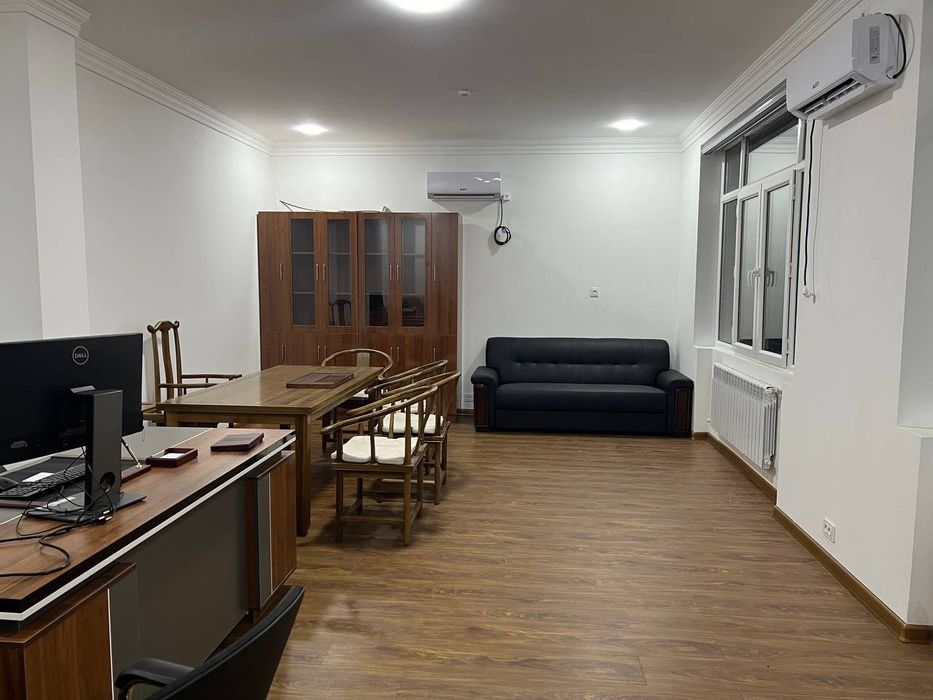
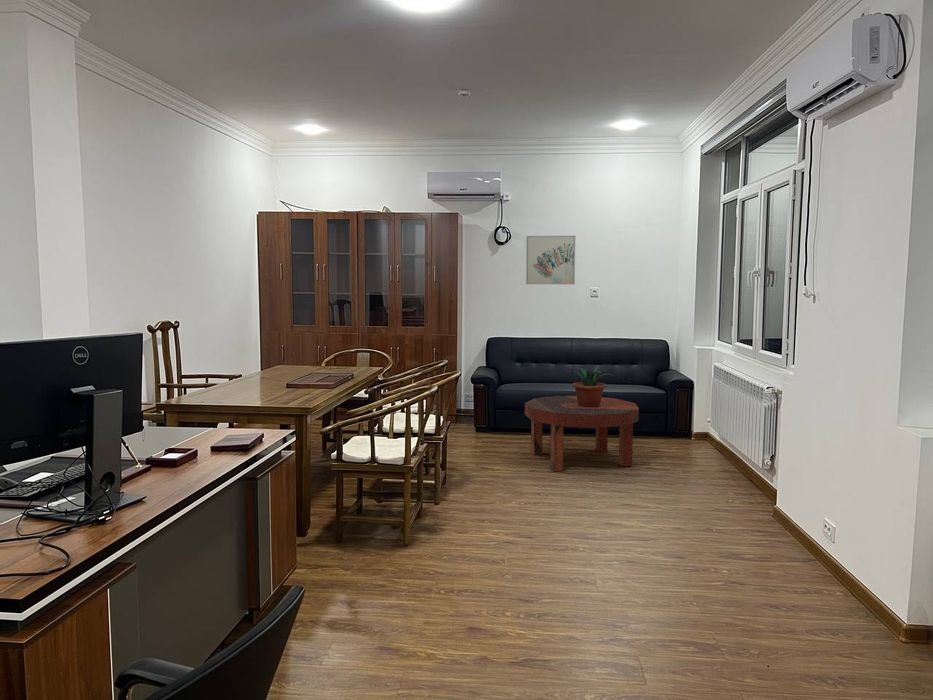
+ wall art (550, 260)
+ potted plant (593, 386)
+ coffee table (583, 427)
